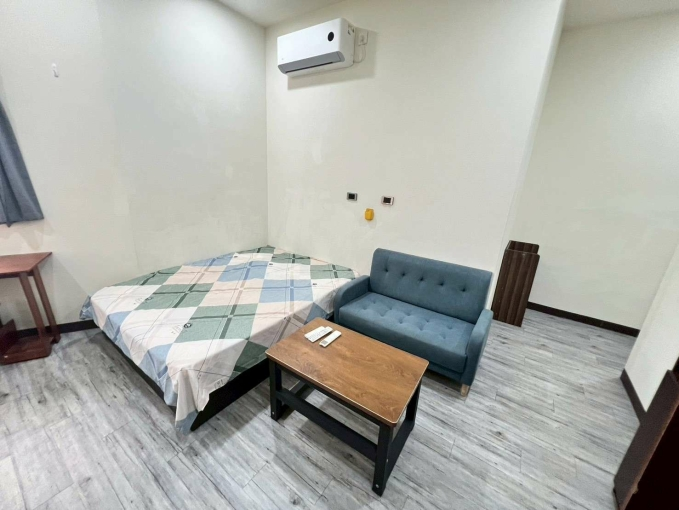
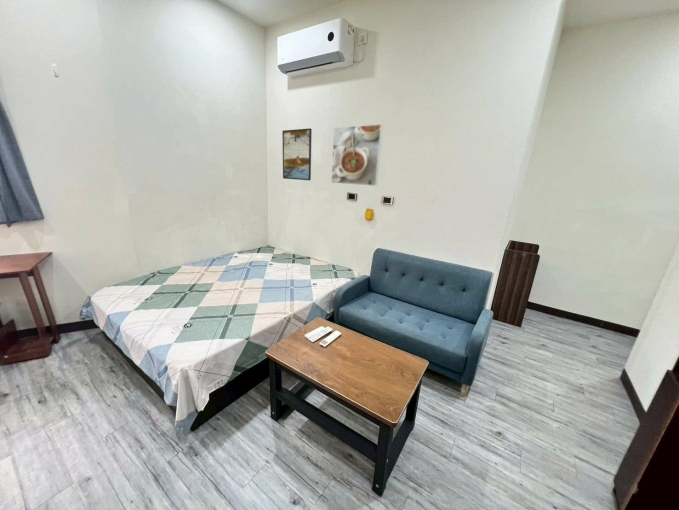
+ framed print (354, 156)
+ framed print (296, 155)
